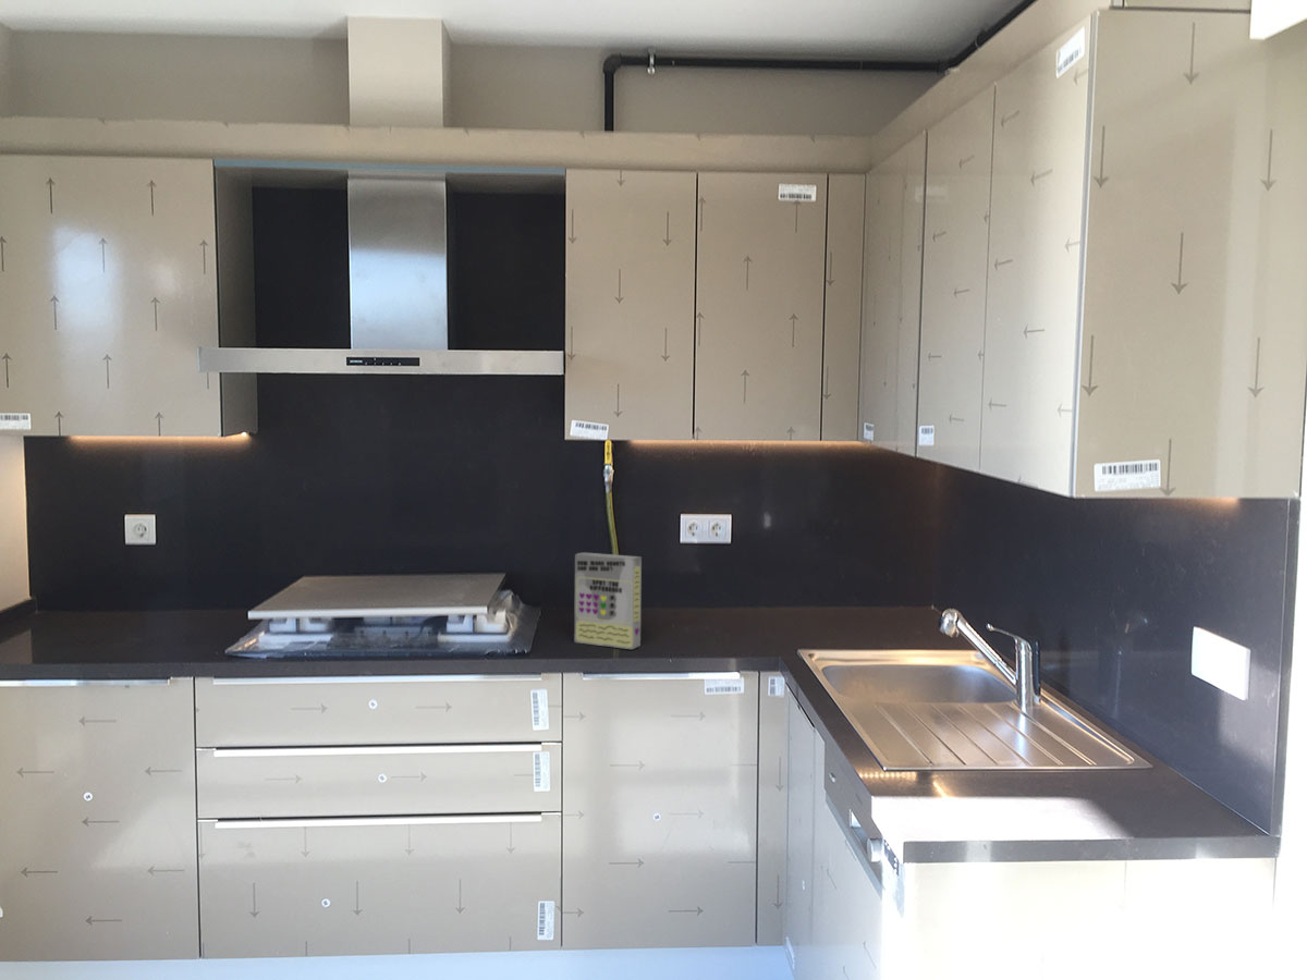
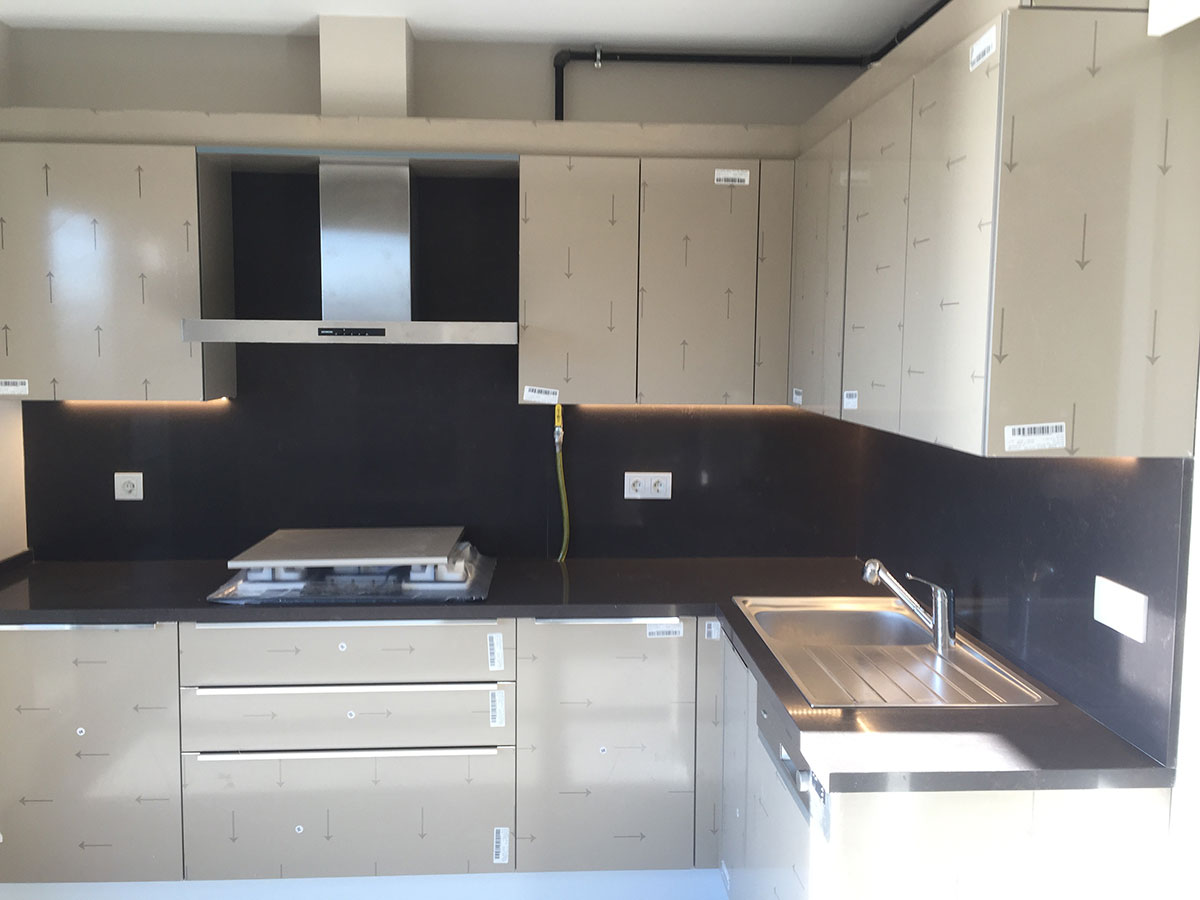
- cereal box (607, 599)
